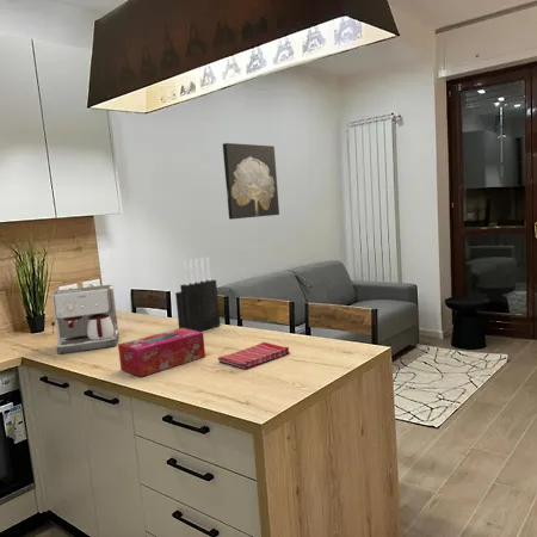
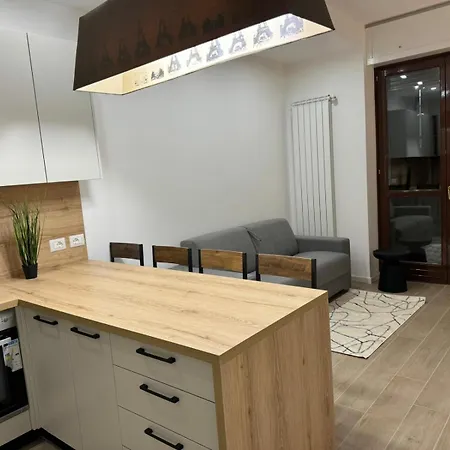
- tissue box (162, 350)
- dish towel (254, 353)
- coffee maker (85, 316)
- wall art (252, 180)
- knife block (195, 294)
